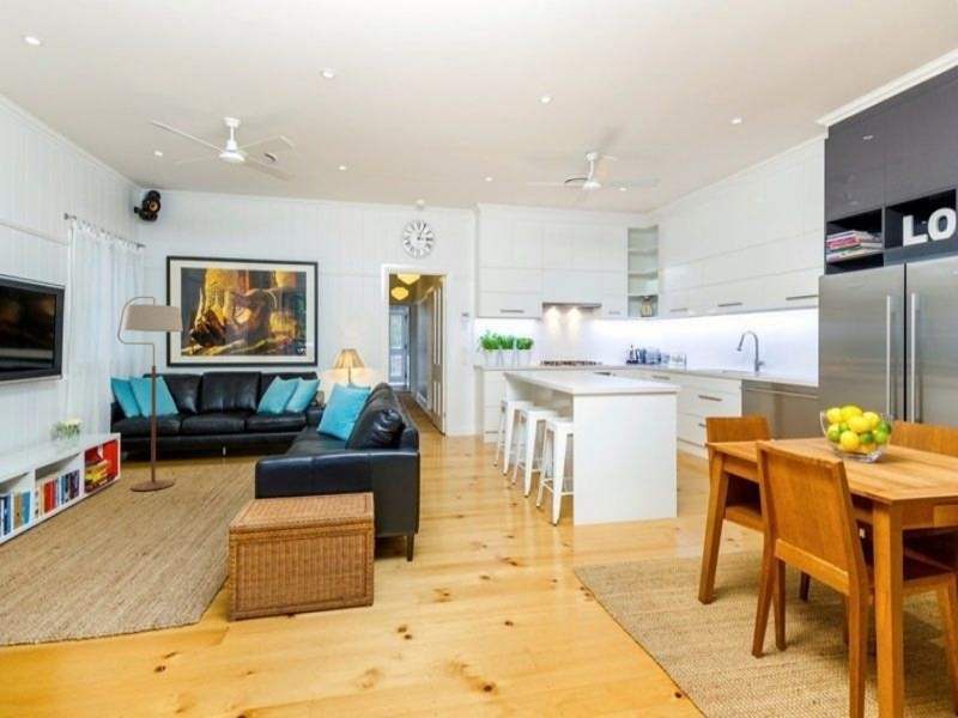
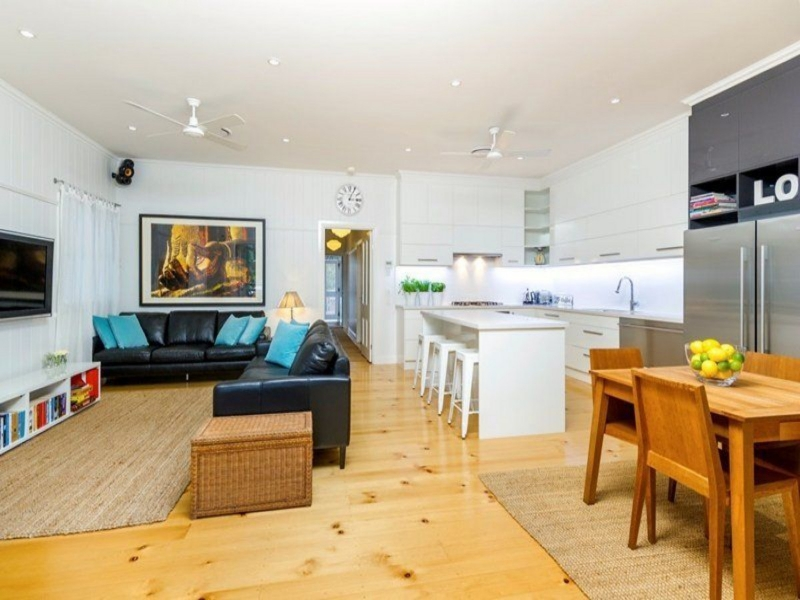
- floor lamp (152, 390)
